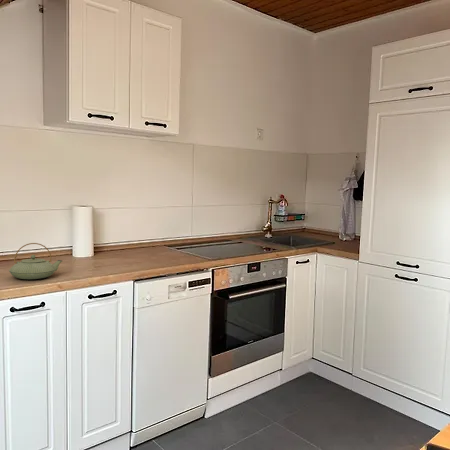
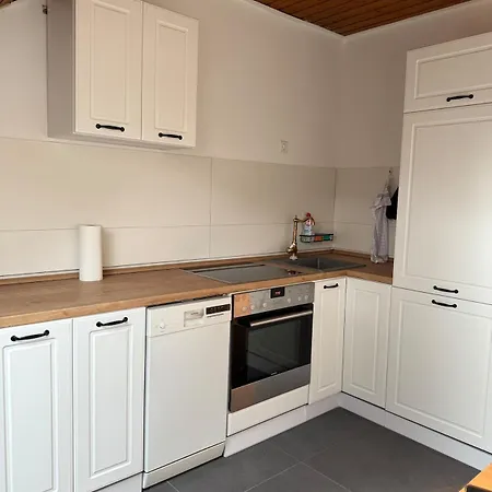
- teapot (36, 259)
